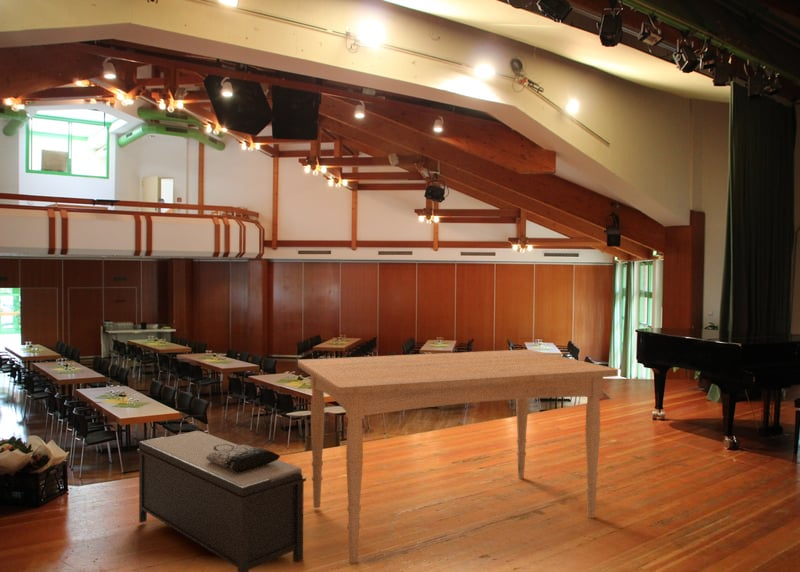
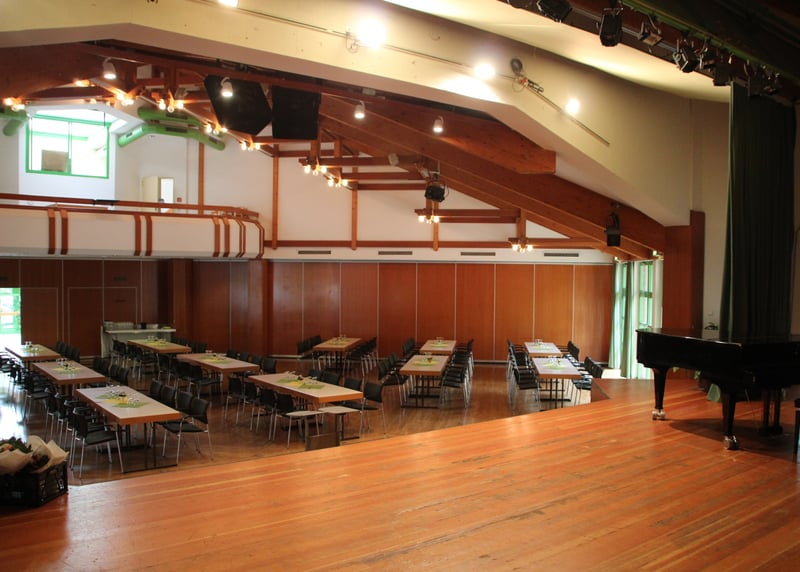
- tote bag (237, 454)
- bench (215, 497)
- dining table (452, 404)
